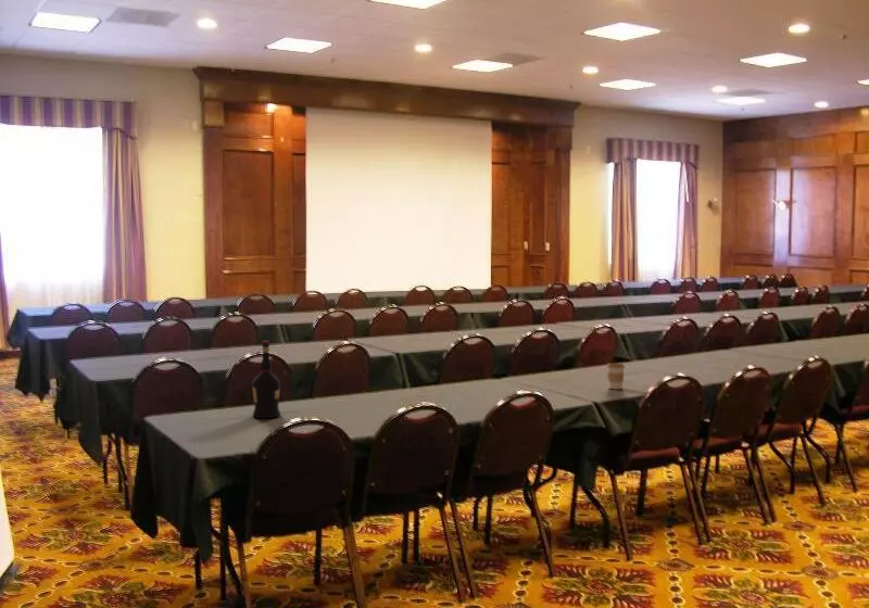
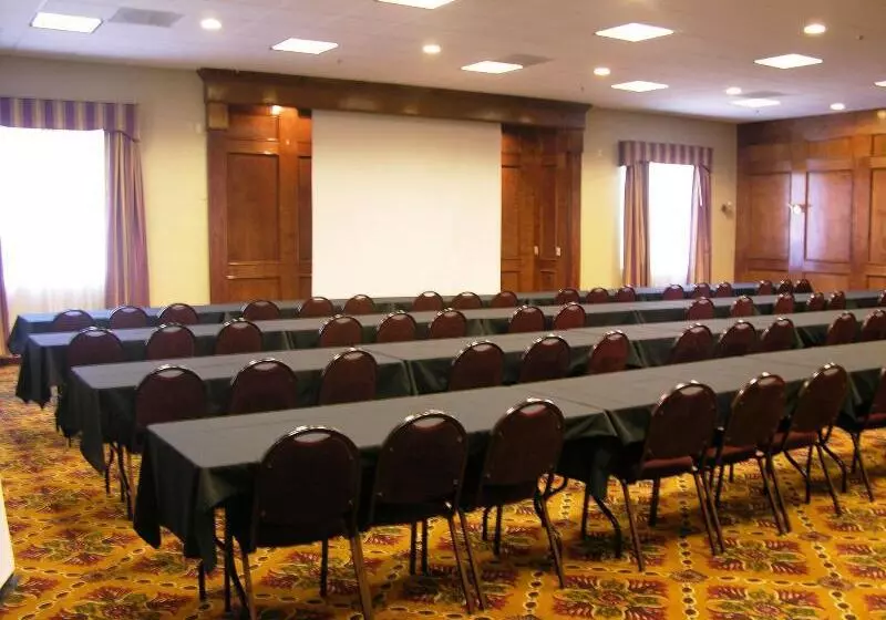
- coffee cup (615, 375)
- liquor (266, 378)
